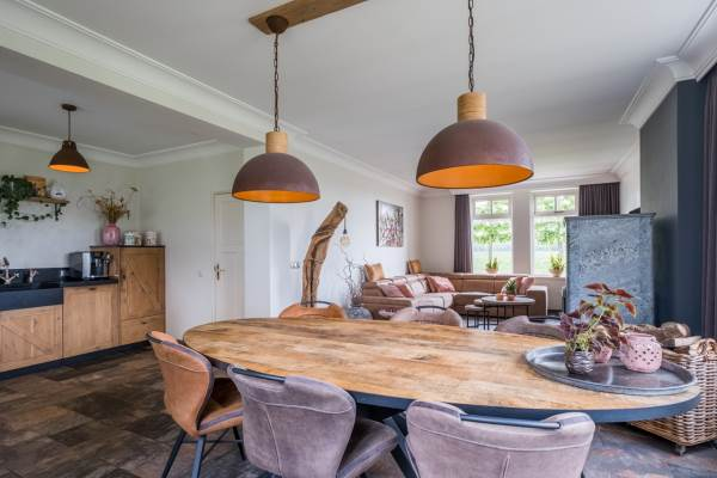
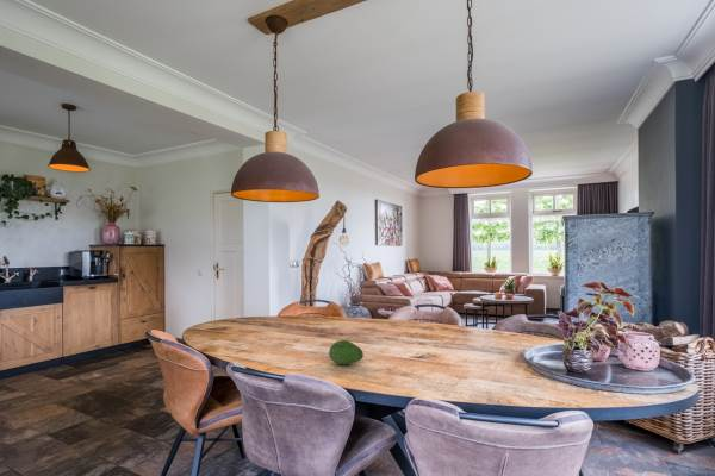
+ fruit (346, 352)
